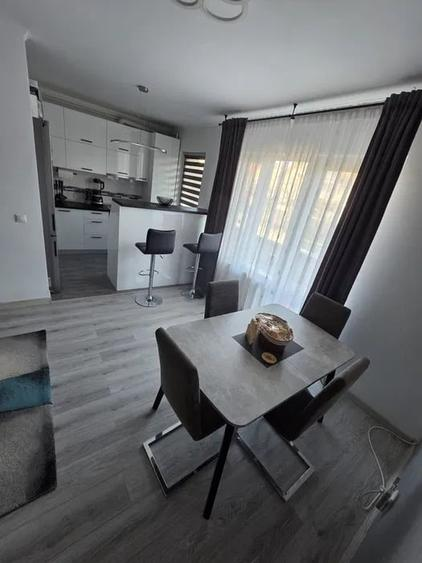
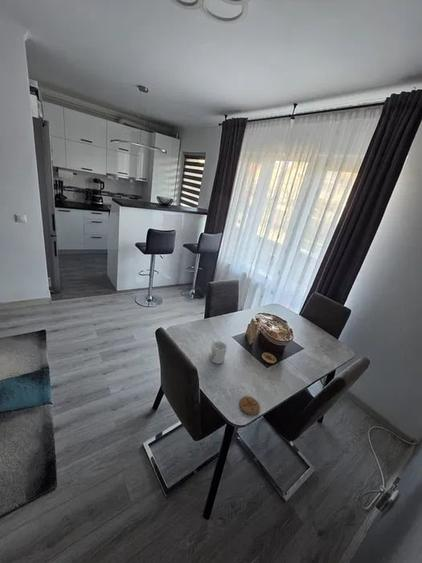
+ coaster (249, 405)
+ mug (217, 350)
